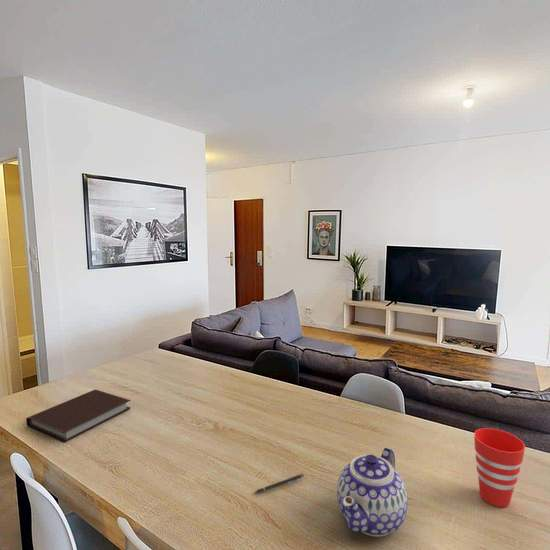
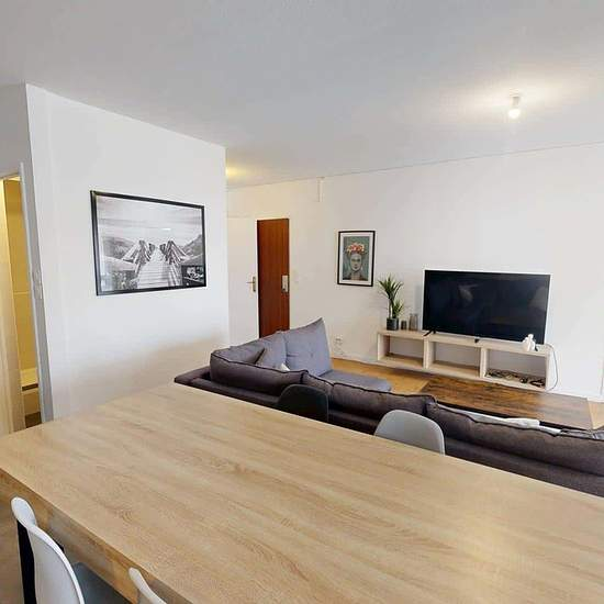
- notebook (81, 412)
- pen (279, 483)
- teapot (371, 487)
- cup (496, 468)
